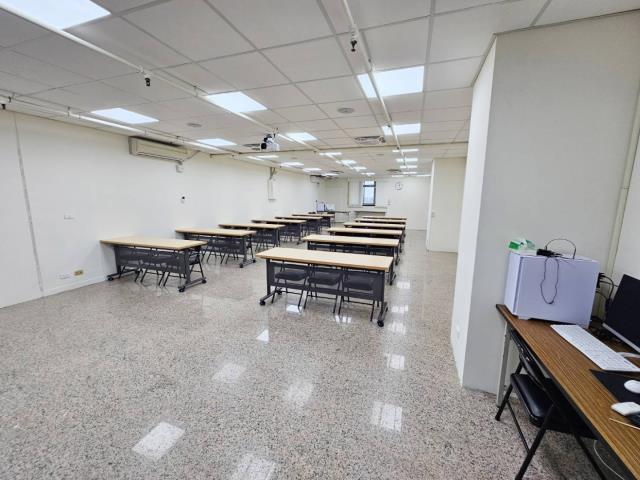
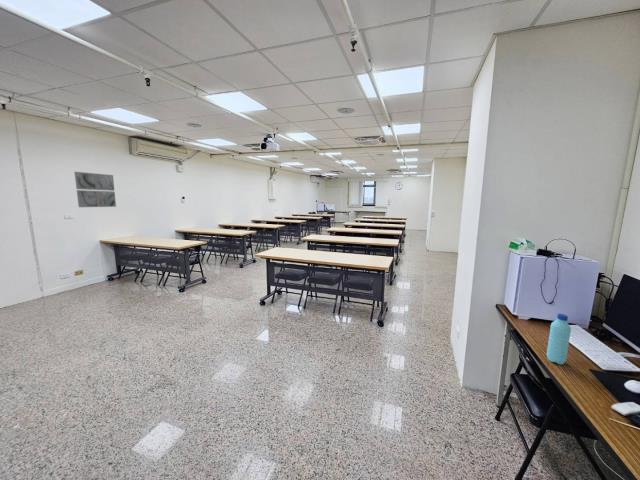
+ wall art (96, 189)
+ water bottle (559, 338)
